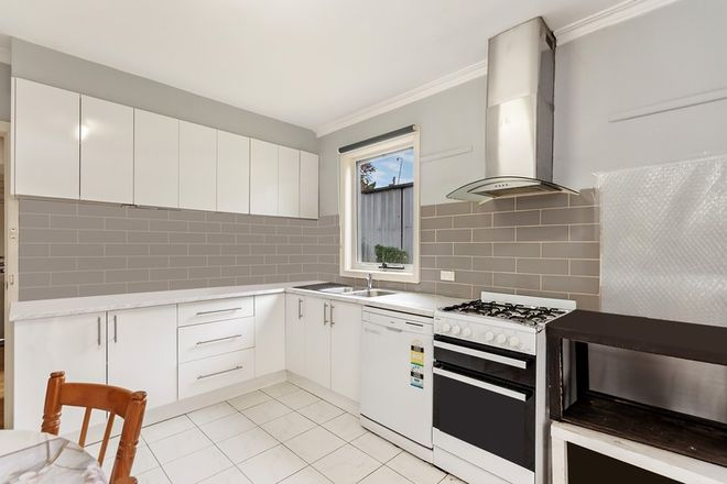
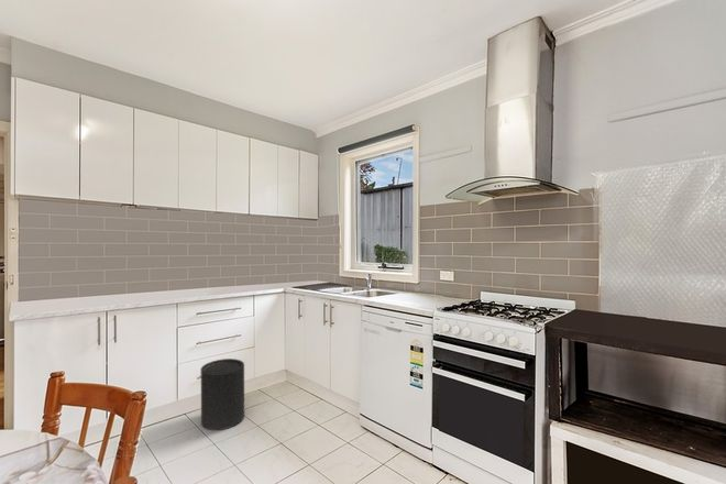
+ trash can (222, 392)
